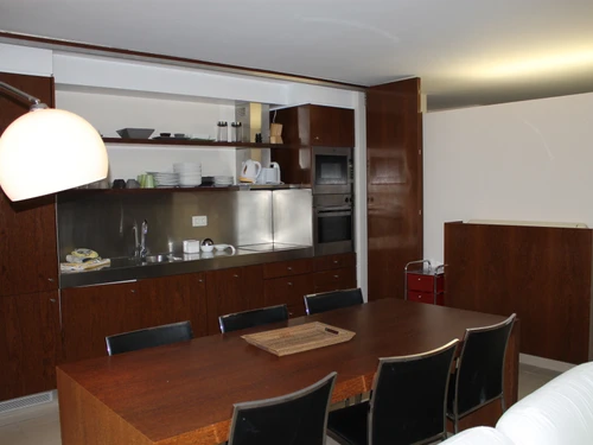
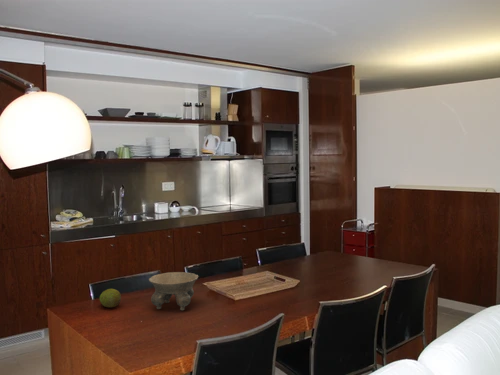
+ bowl (174, 291)
+ fruit (109, 297)
